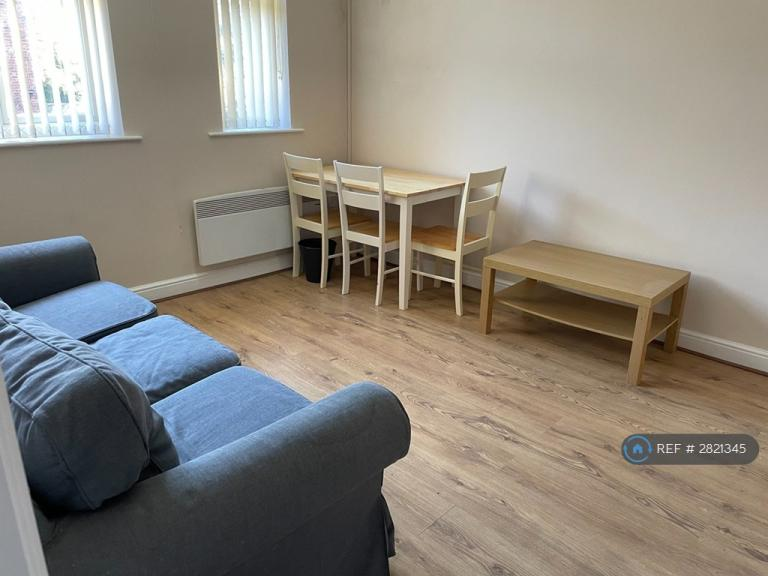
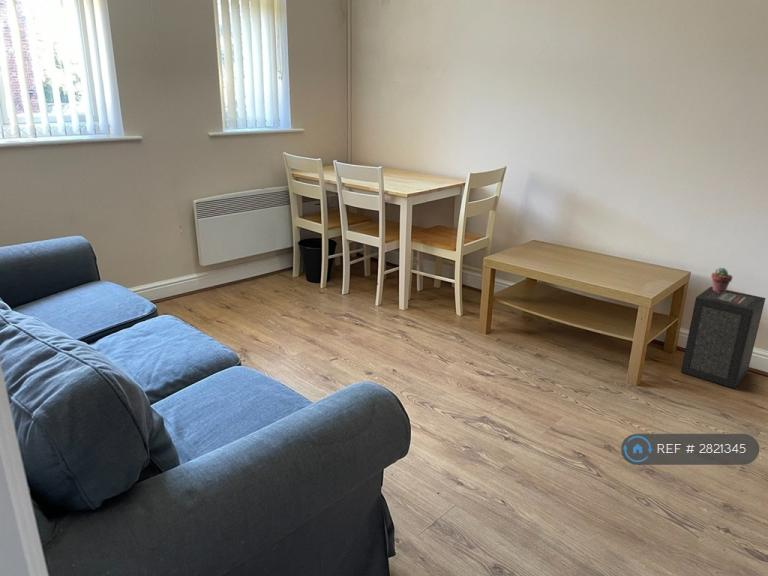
+ speaker (722, 335)
+ potted succulent (721, 279)
